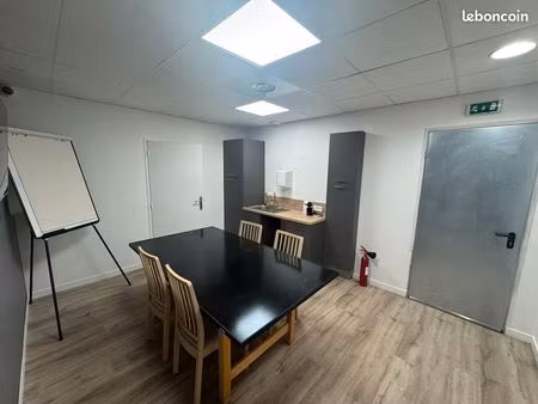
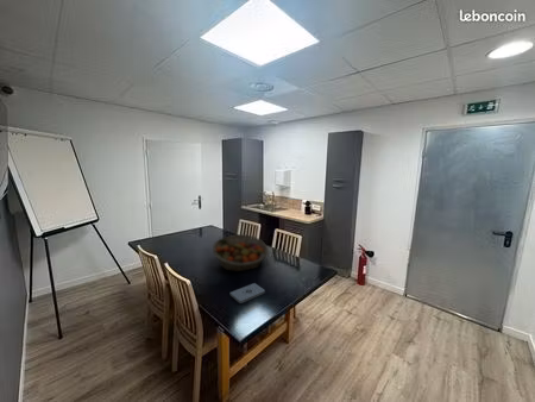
+ notepad (247, 293)
+ fruit basket (240, 252)
